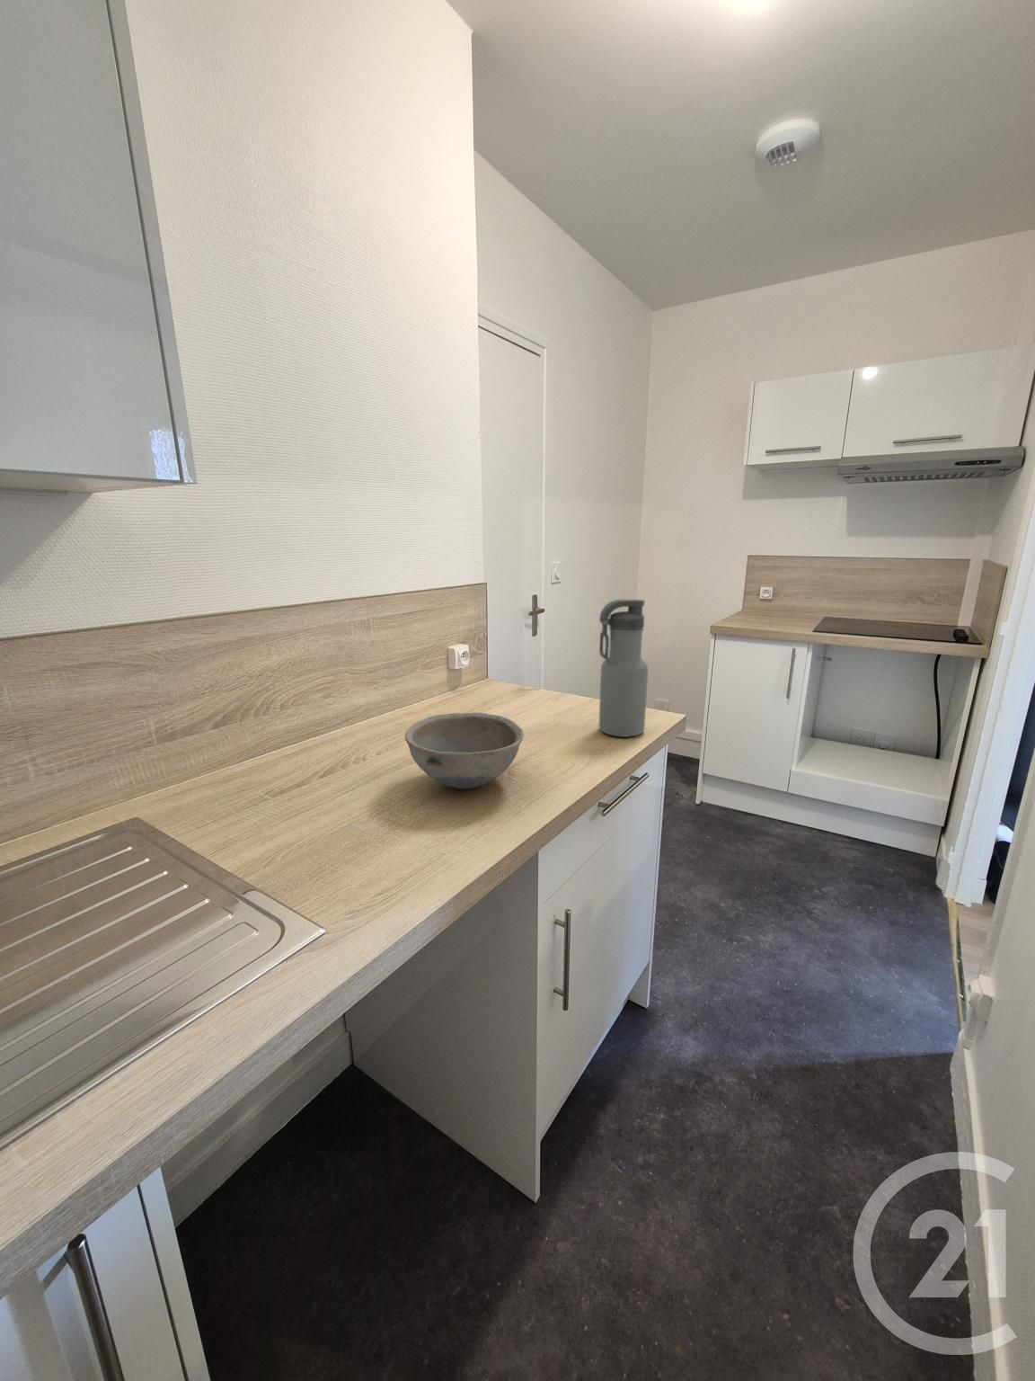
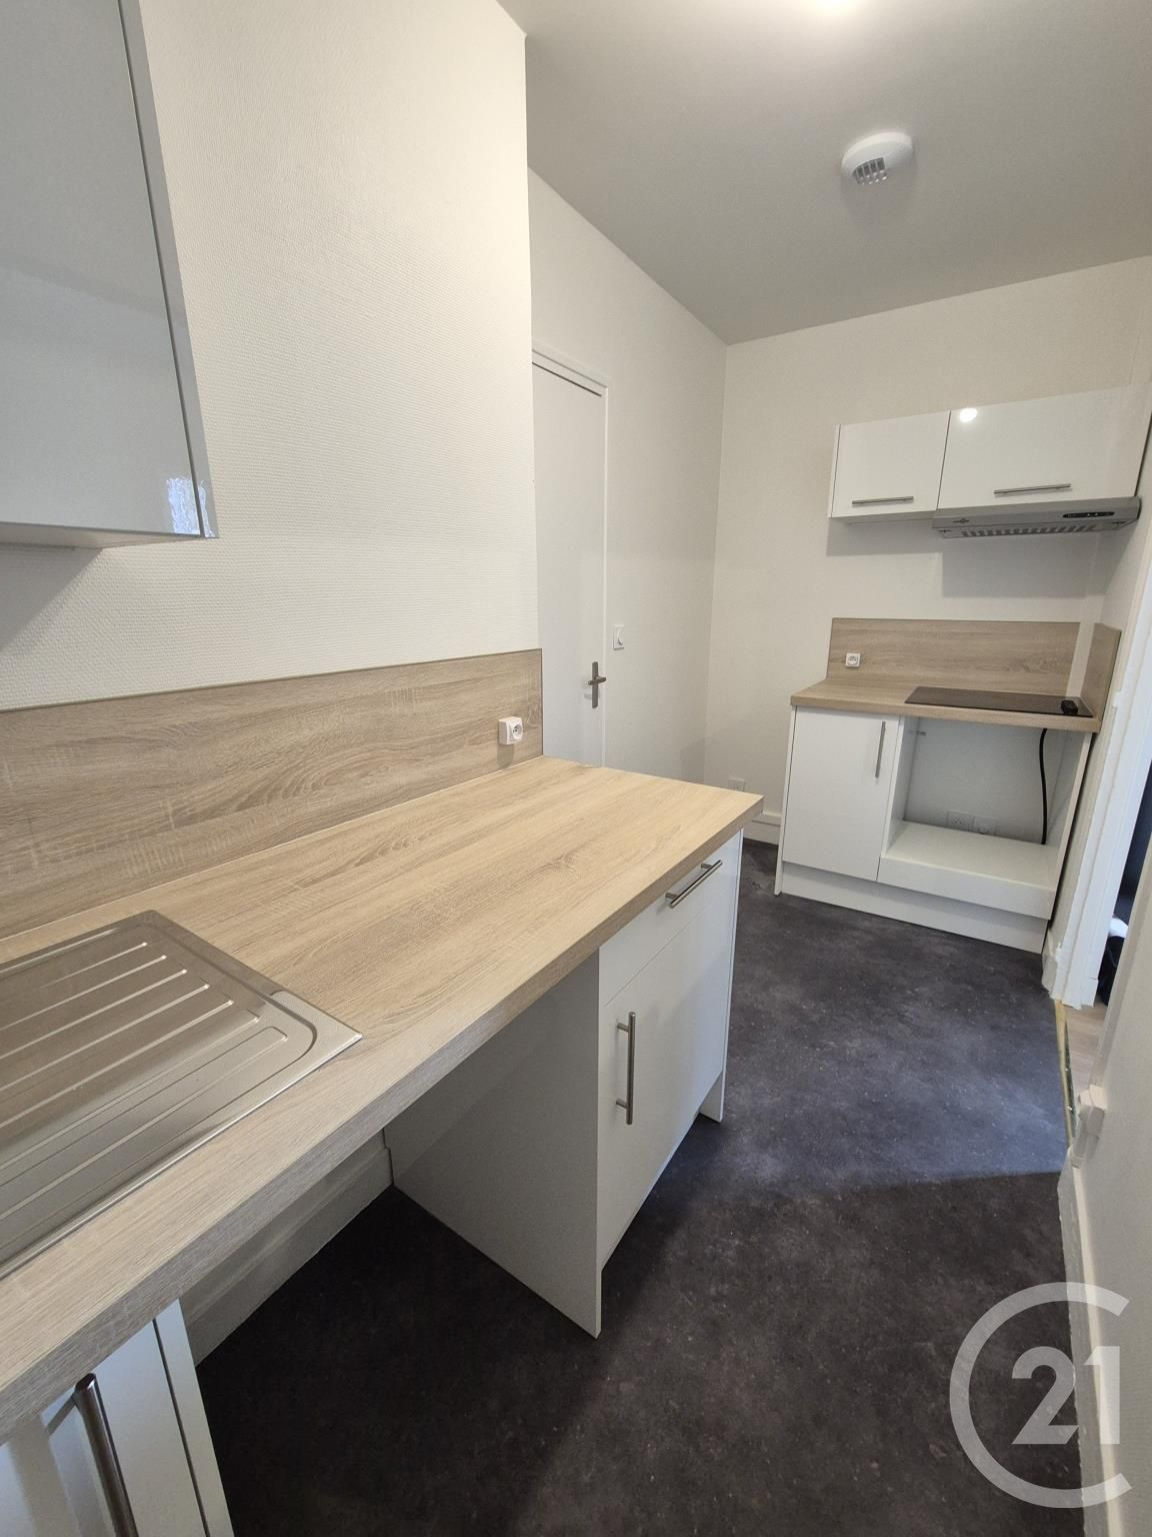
- water bottle (623, 668)
- bowl (465, 756)
